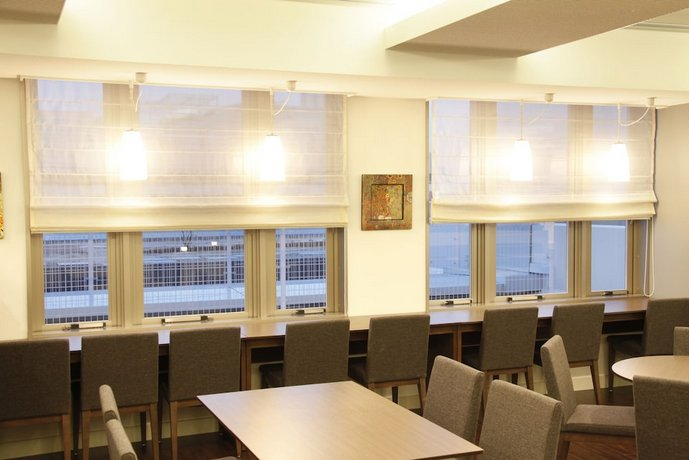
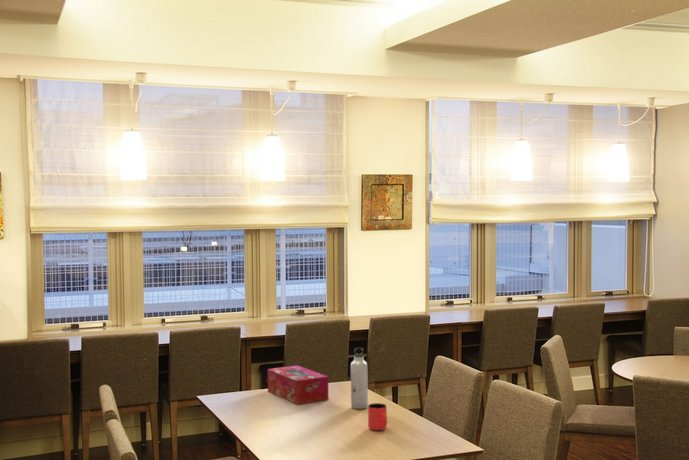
+ tissue box (297, 383)
+ cup (379, 418)
+ water bottle (359, 377)
